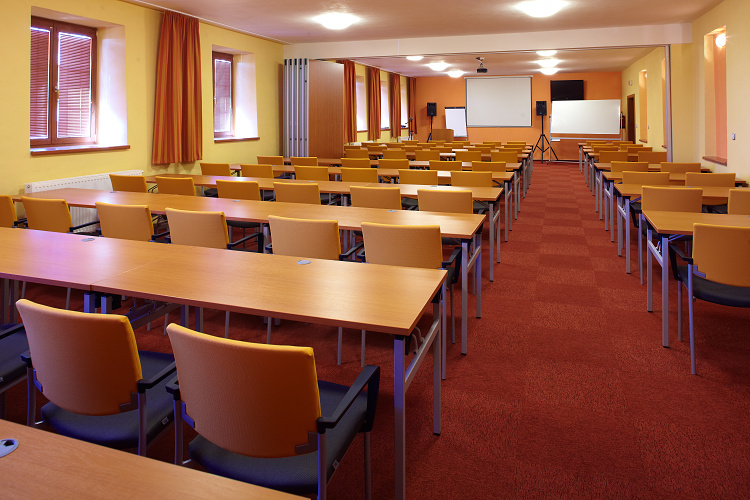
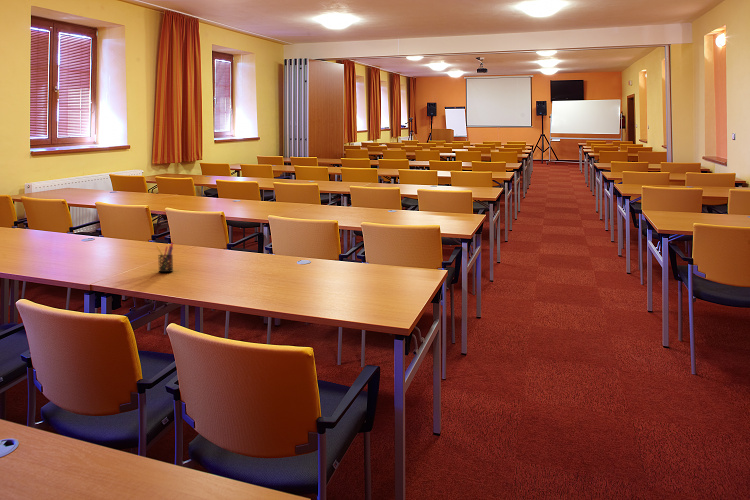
+ pen holder (167, 257)
